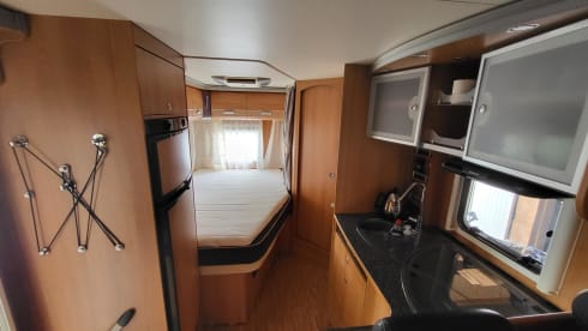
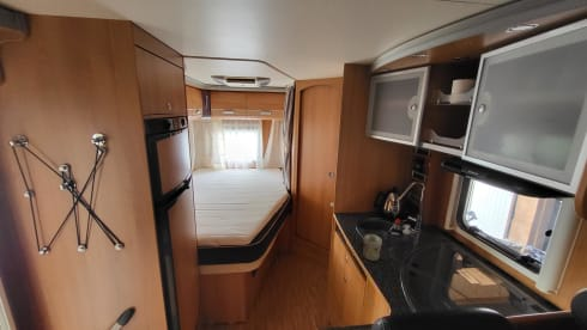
+ jar (371, 246)
